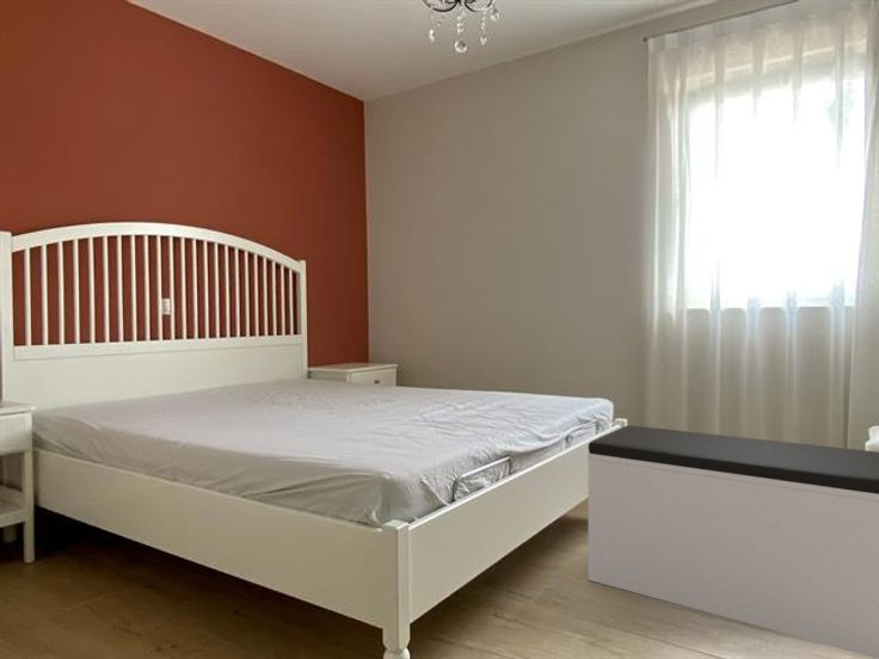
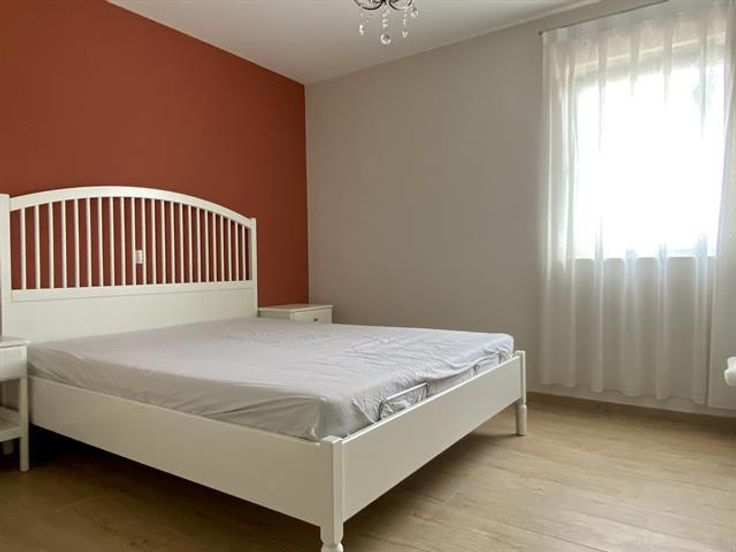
- bench (736, 519)
